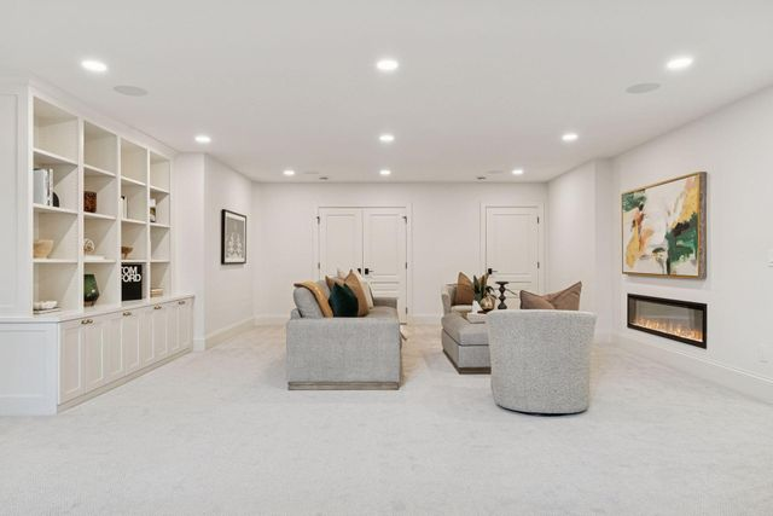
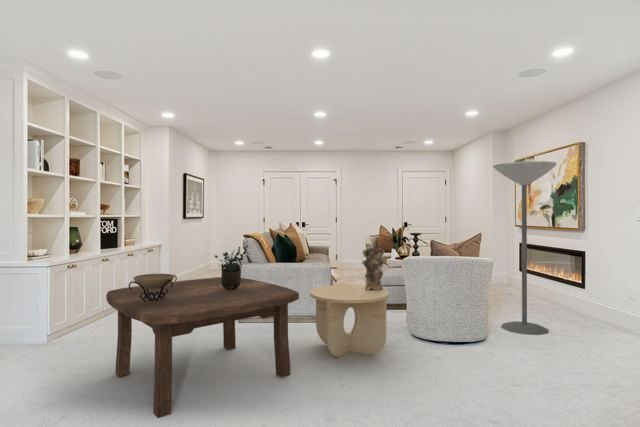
+ potted plant (233, 264)
+ coffee table (199, 327)
+ decorative bowl (154, 288)
+ side table (354, 322)
+ floor lamp (524, 246)
+ decorative vase (374, 268)
